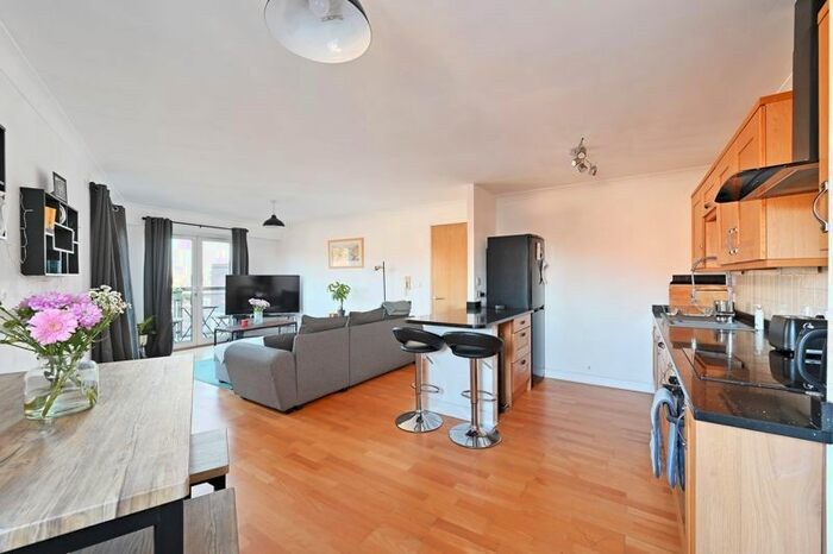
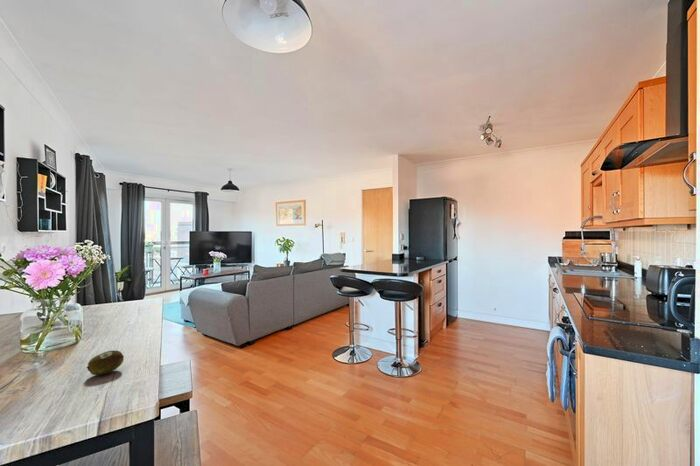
+ fruit (106, 362)
